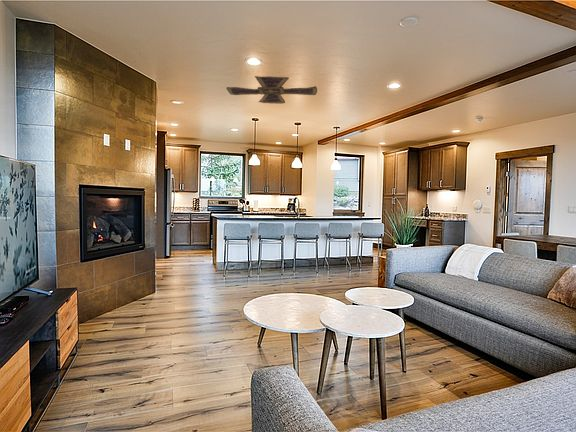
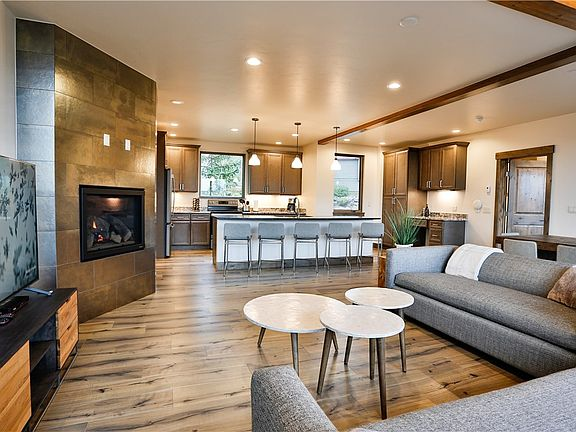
- ceiling fan (272, 91)
